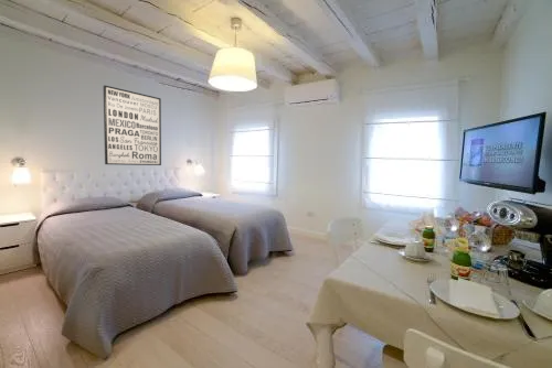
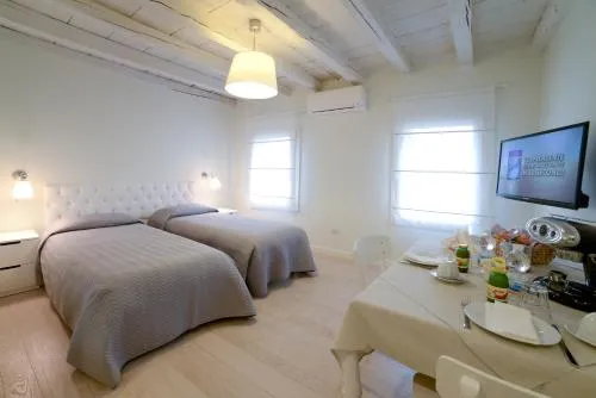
- wall art (135, 129)
